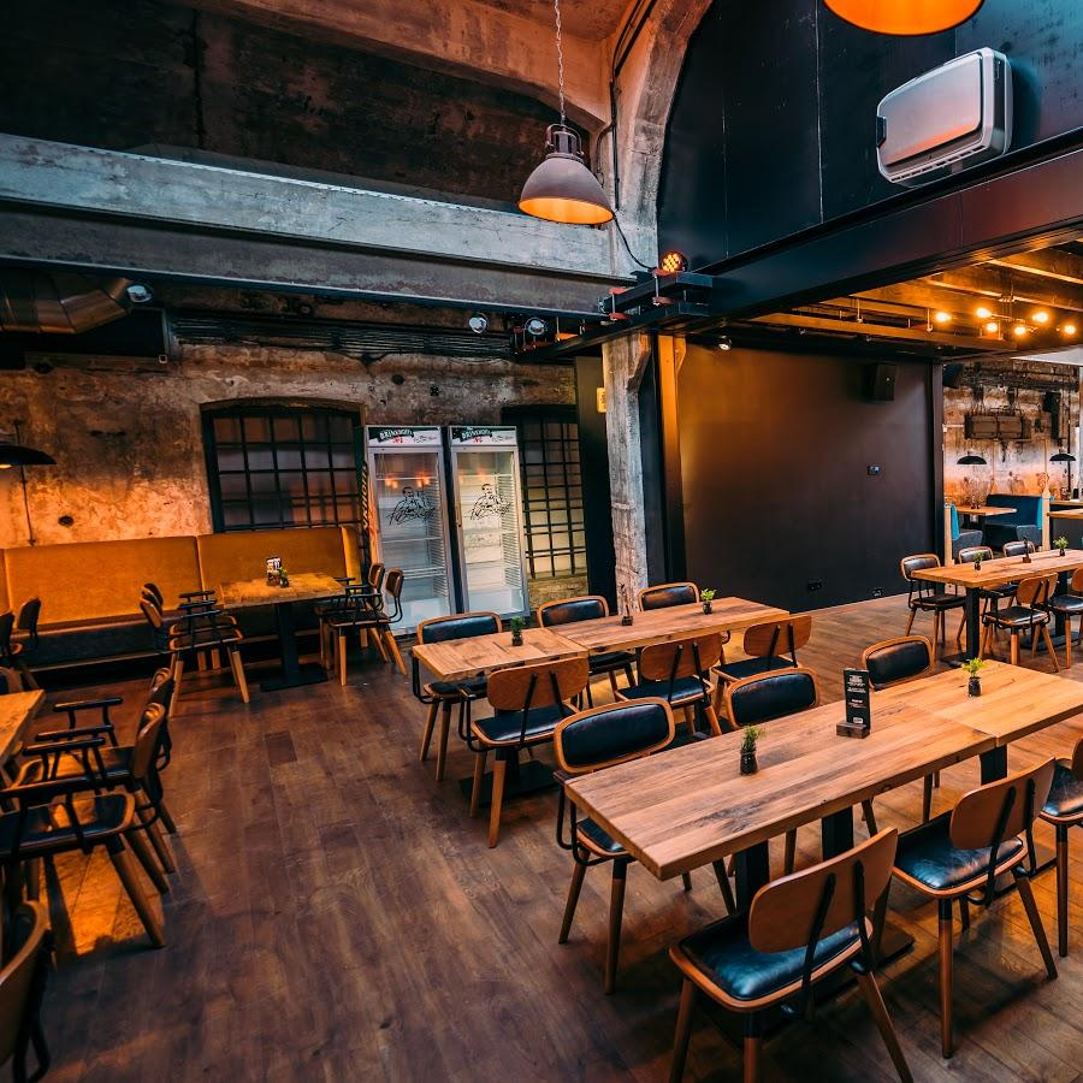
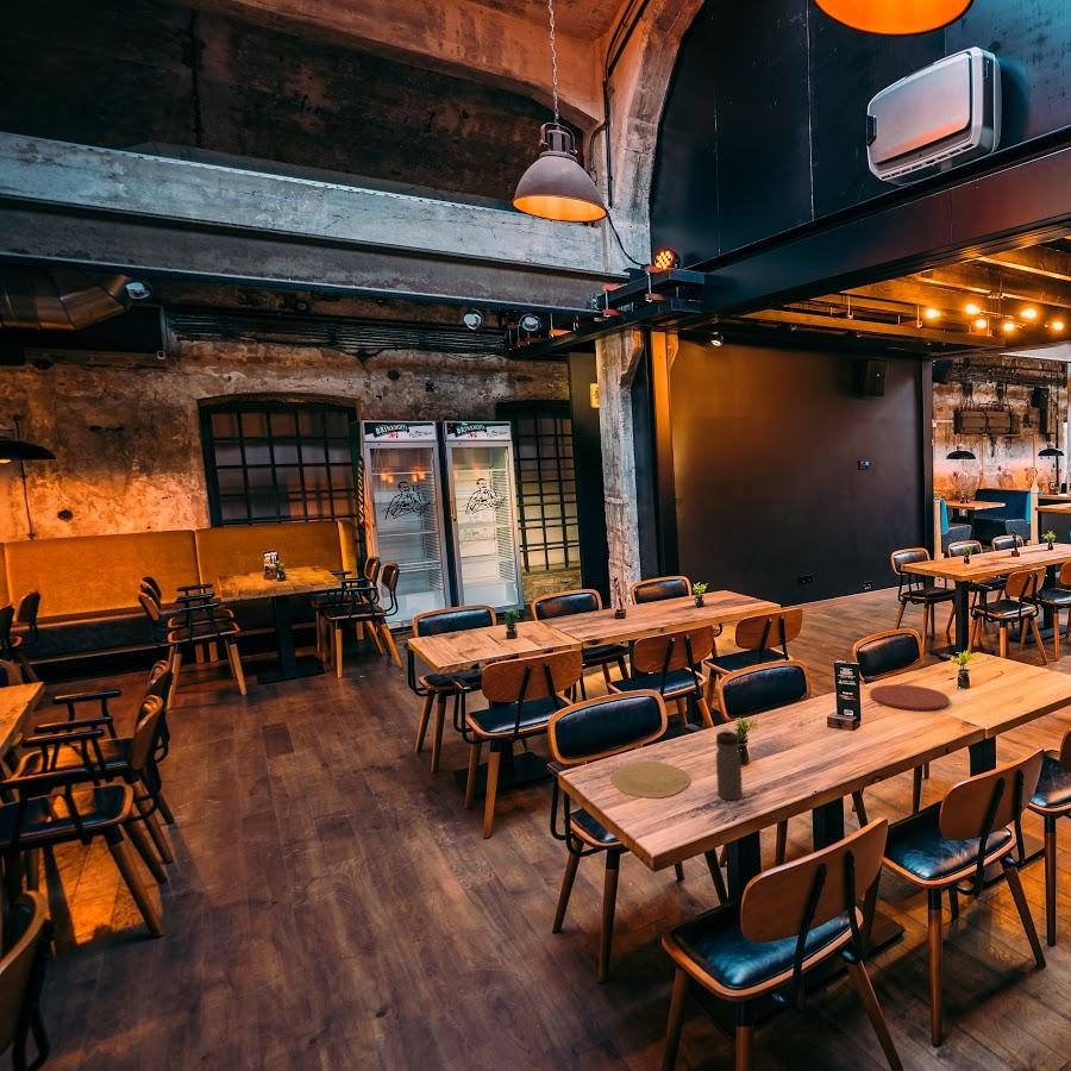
+ plate (650, 777)
+ water bottle (728, 762)
+ plate (908, 696)
